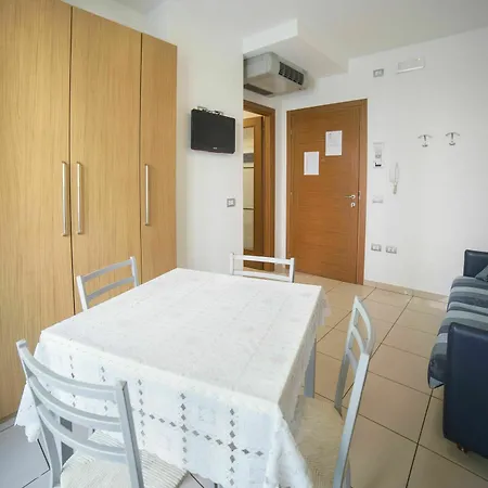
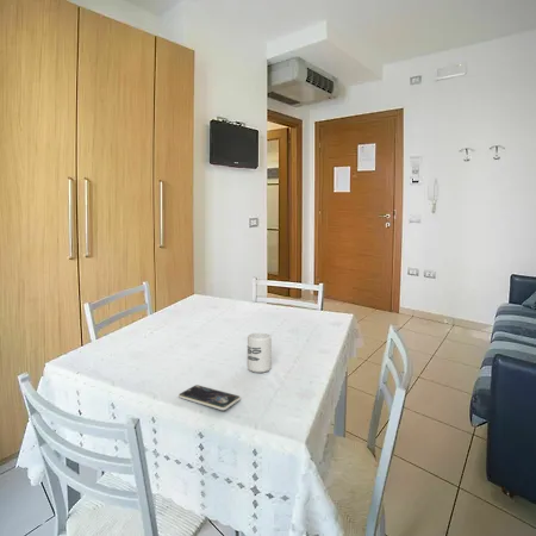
+ cup (258, 351)
+ smartphone (208, 397)
